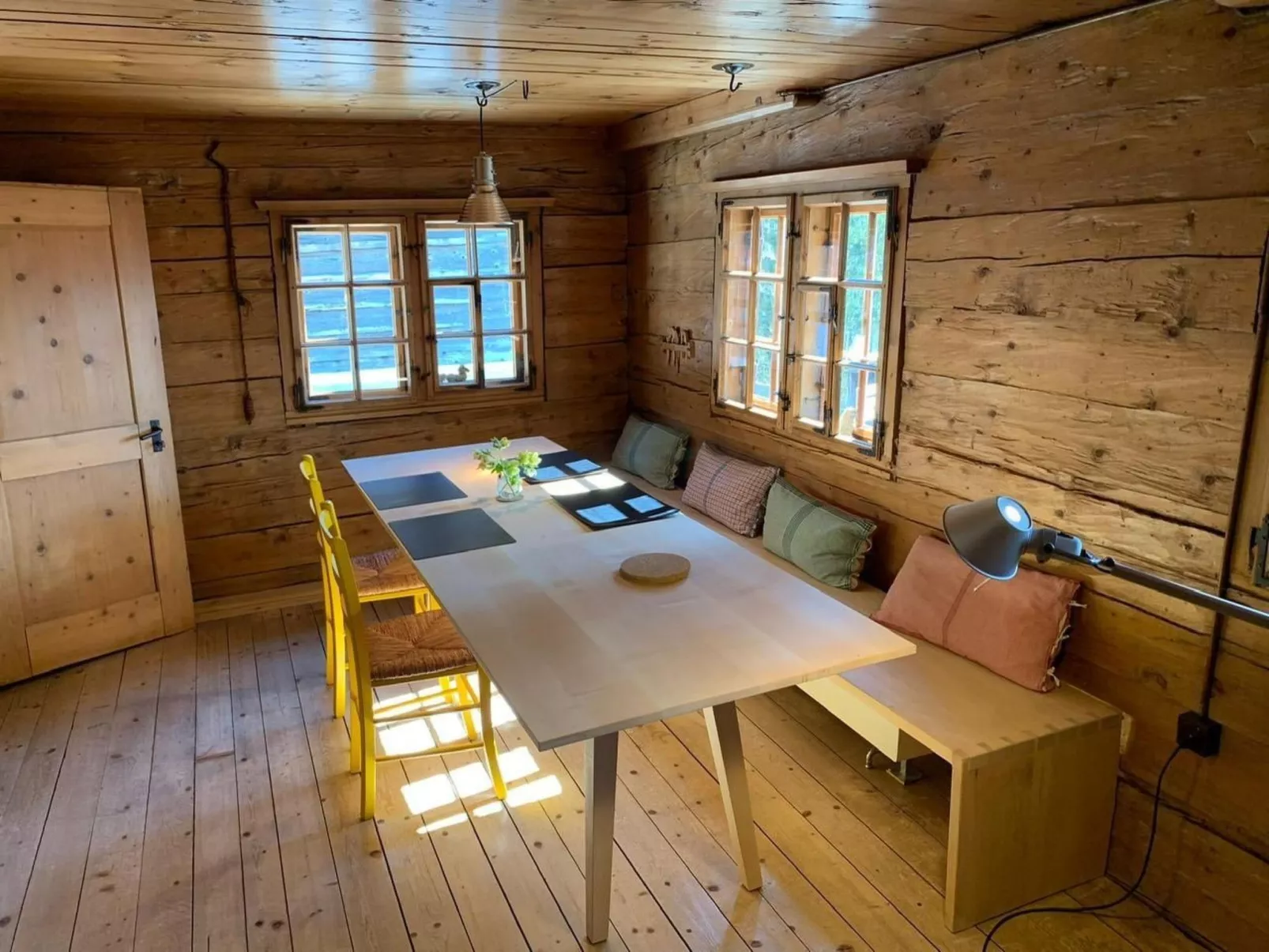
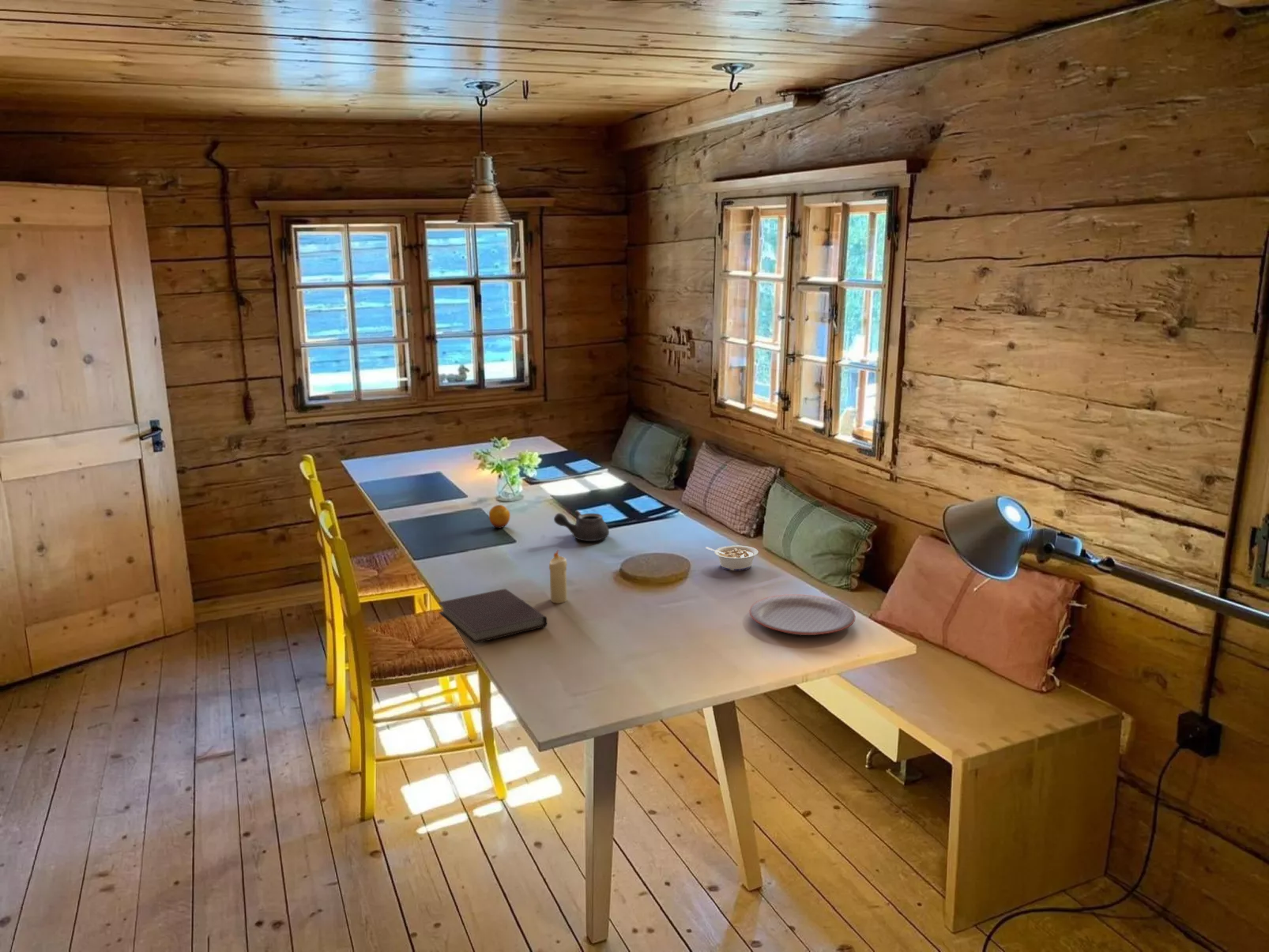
+ candle (558, 575)
+ teapot (580, 524)
+ fruit (499, 516)
+ plate (801, 616)
+ legume (734, 558)
+ notebook (491, 614)
